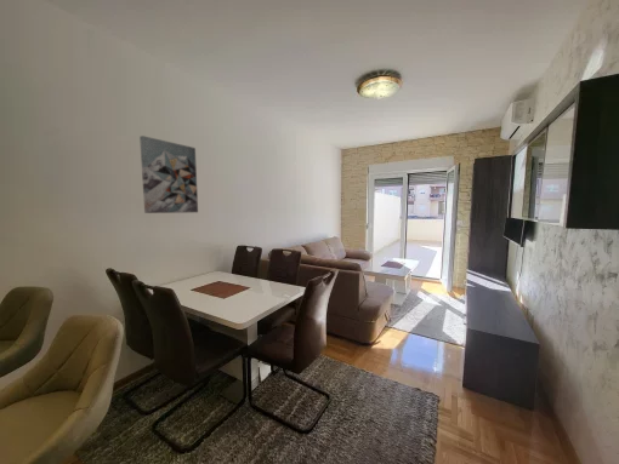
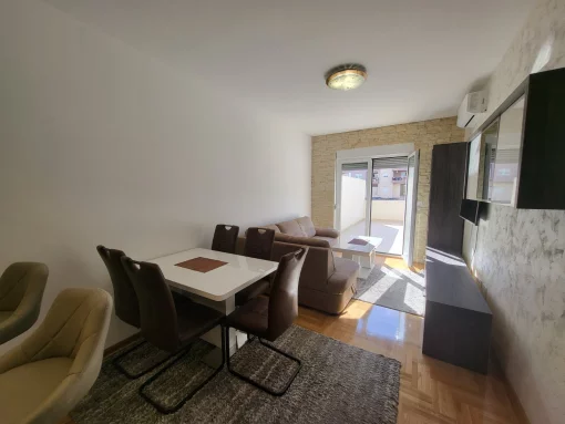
- wall art (171, 178)
